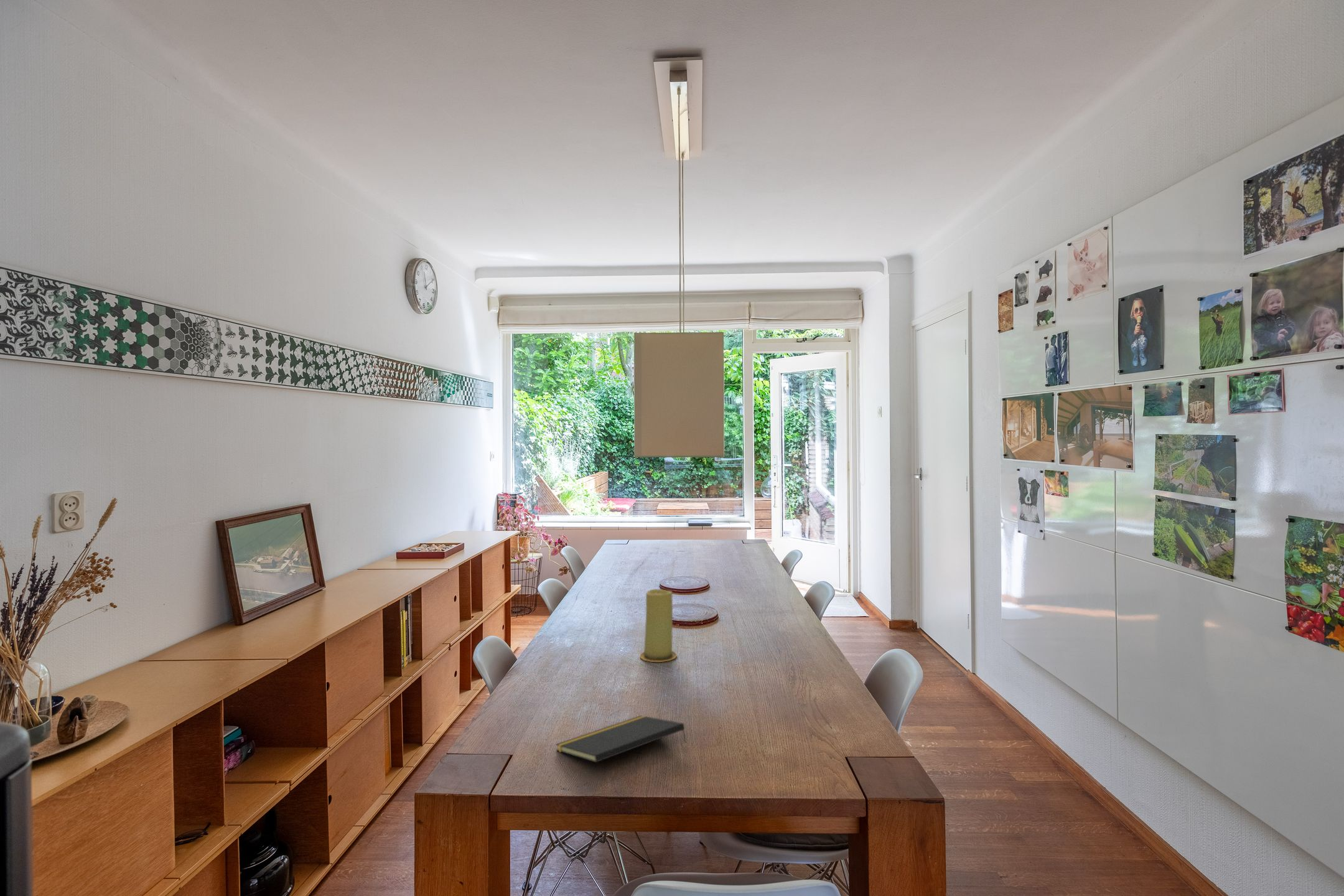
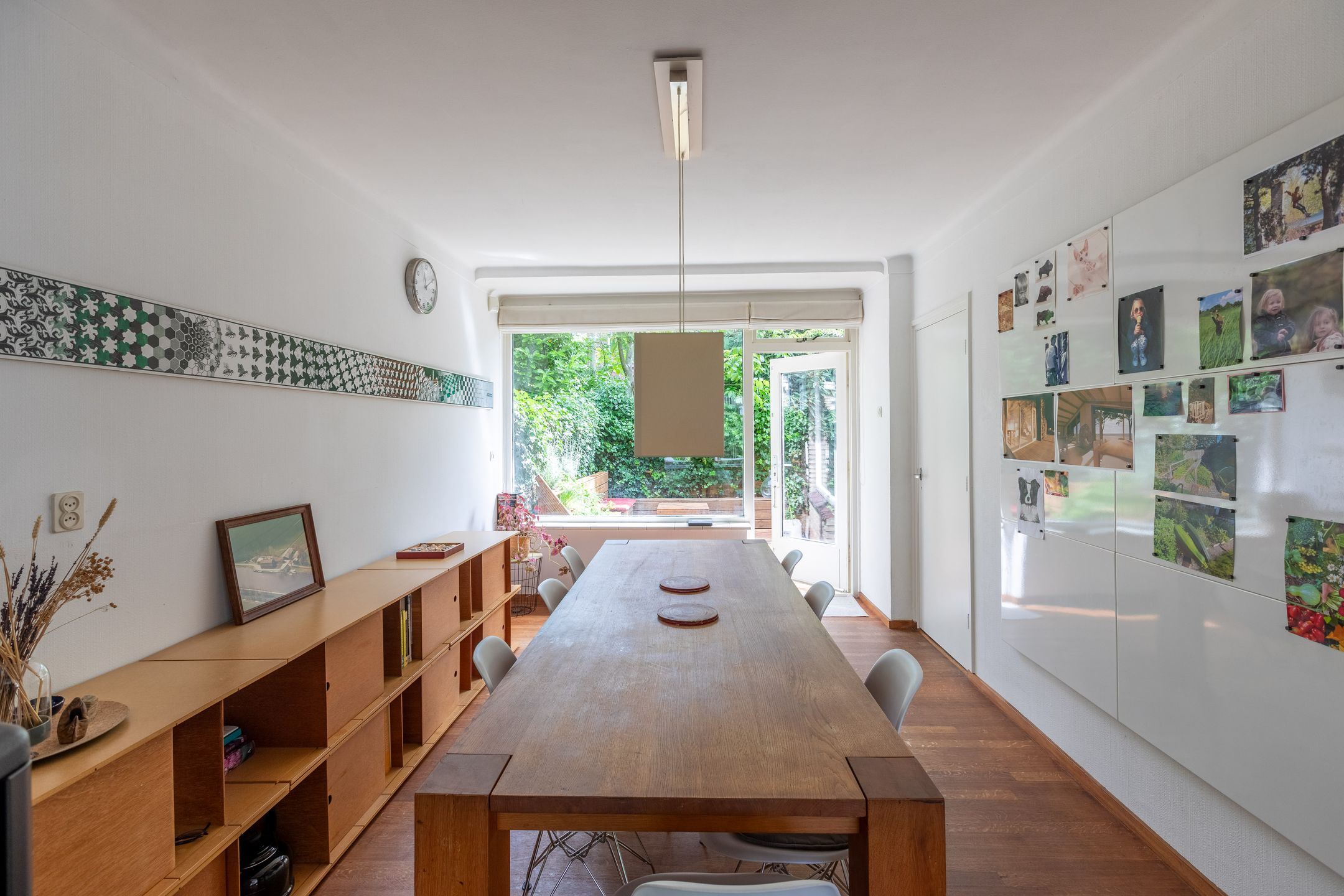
- candle (658, 623)
- notepad (620, 737)
